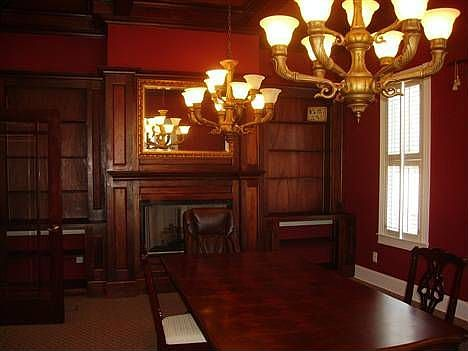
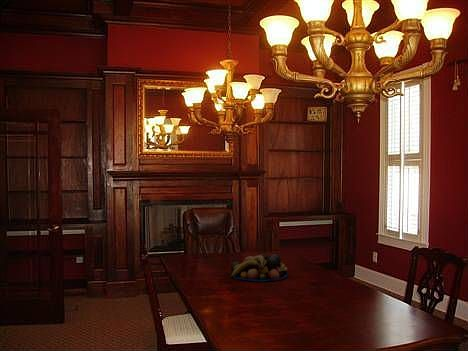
+ fruit bowl (259, 264)
